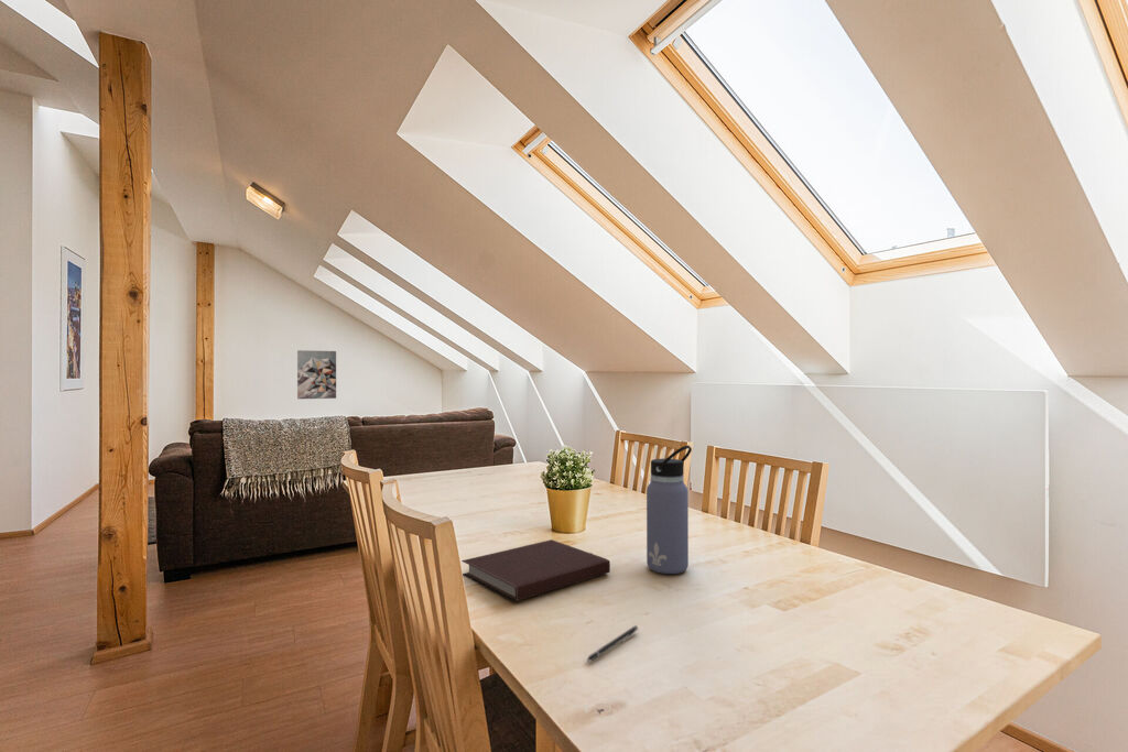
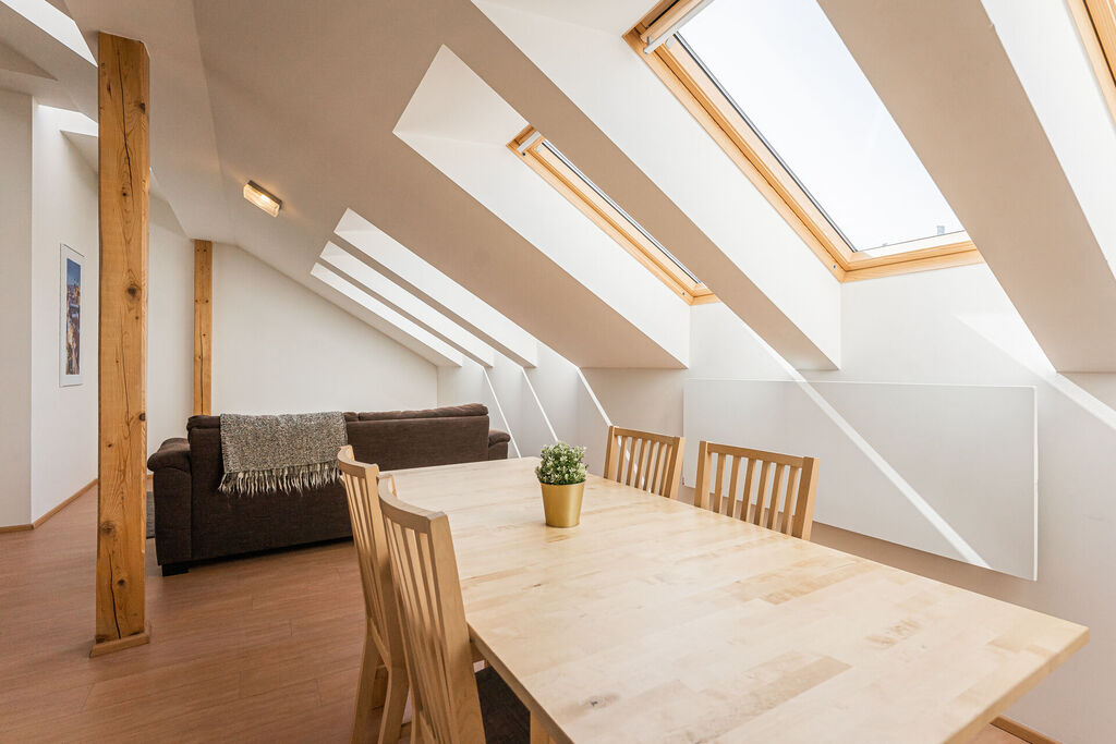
- notebook (535, 567)
- pen (612, 643)
- wall art (316, 374)
- water bottle (669, 505)
